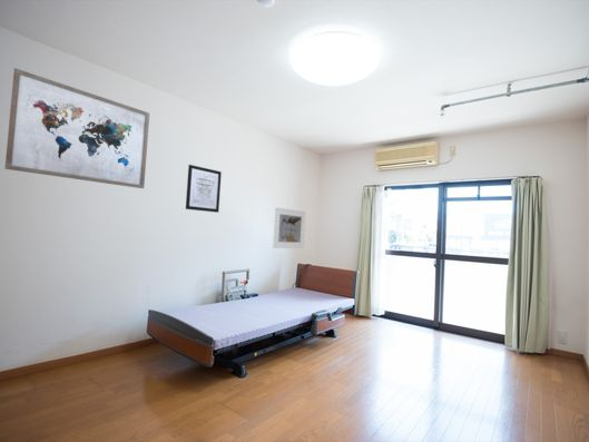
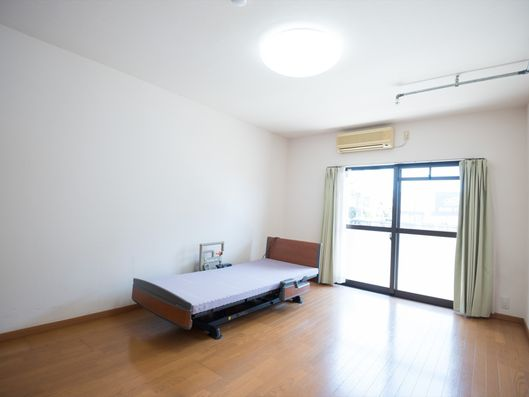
- wall art (88, 136)
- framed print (289, 228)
- wall art (204, 189)
